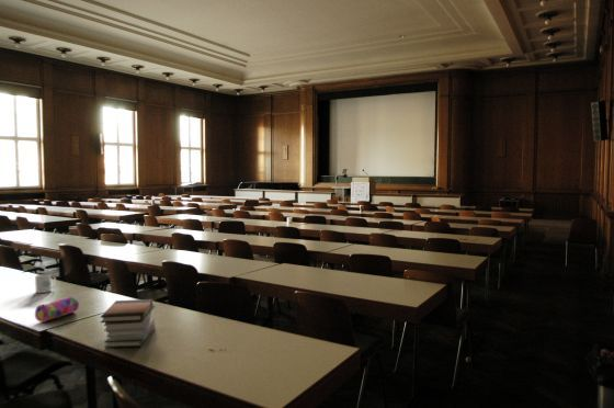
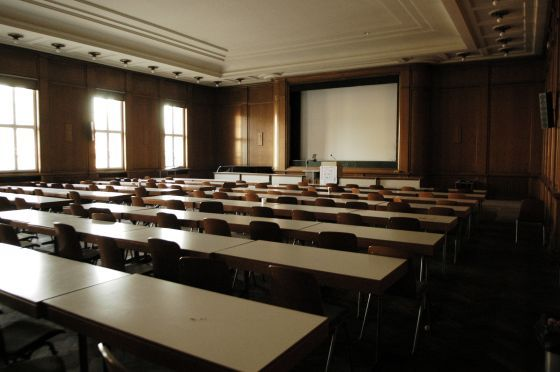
- book stack (129, 322)
- mug (46, 282)
- pencil case (57, 308)
